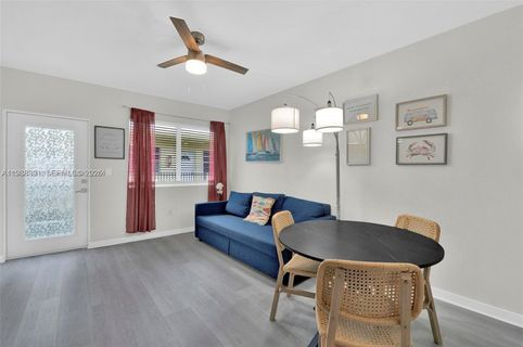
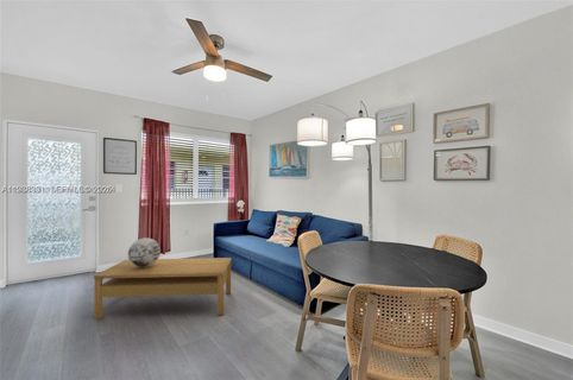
+ decorative sphere (144, 252)
+ coffee table (170, 285)
